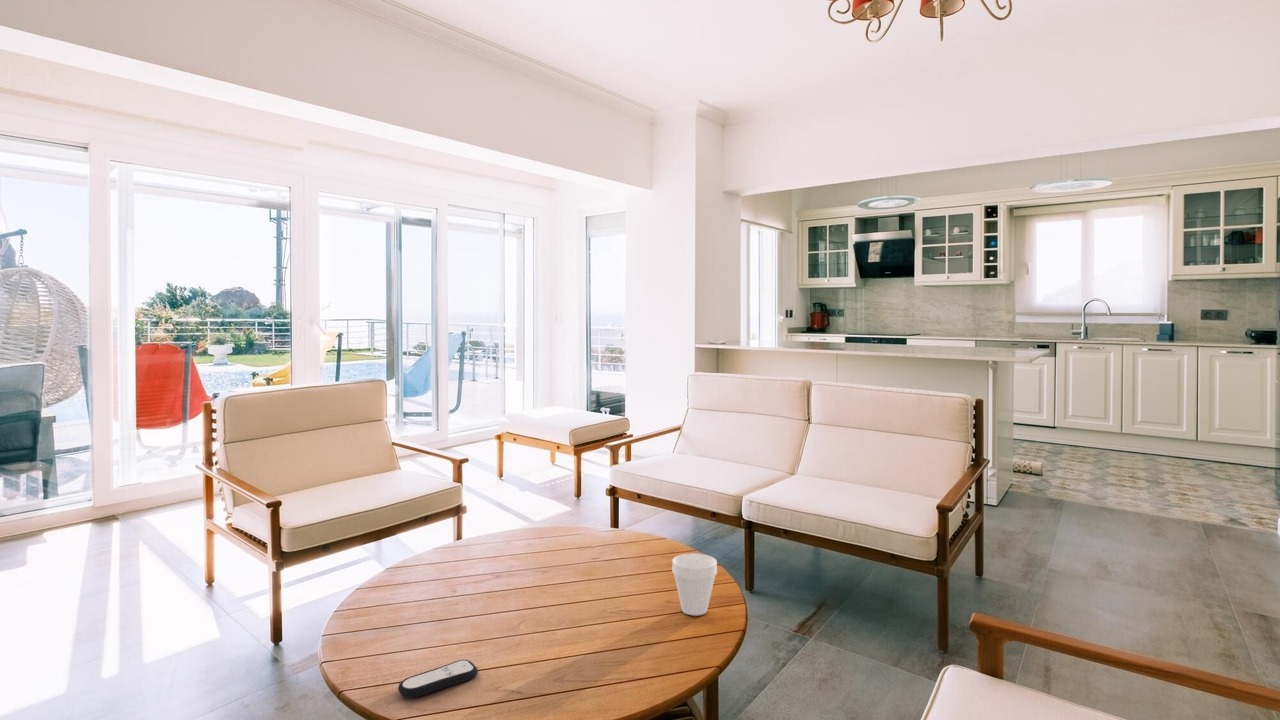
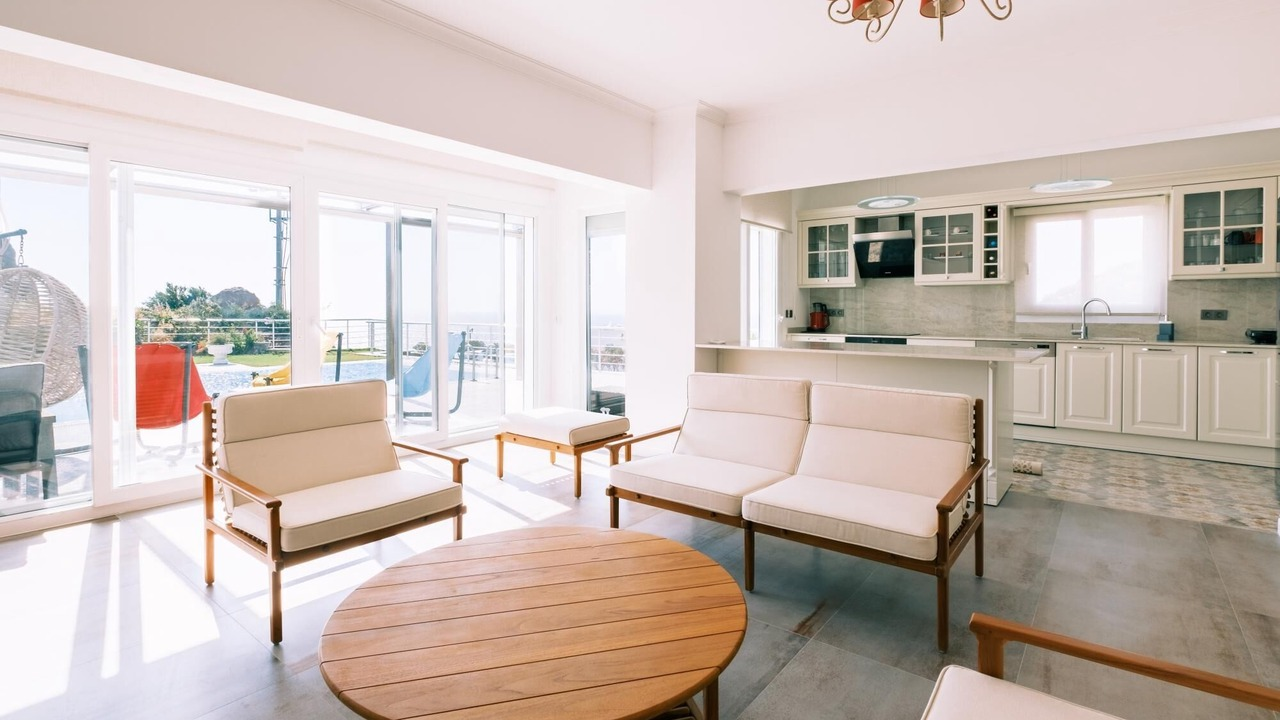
- cup (694, 585)
- remote control (438, 678)
